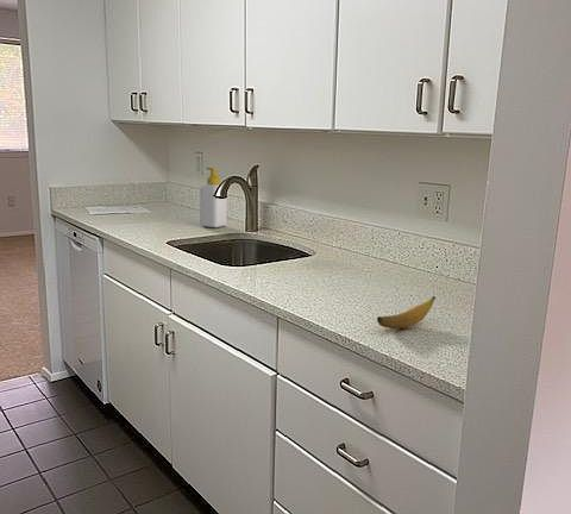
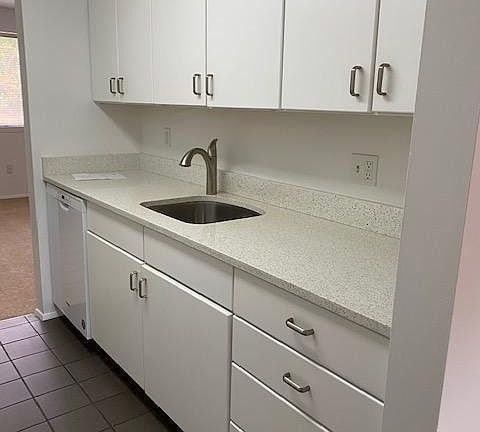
- soap bottle (213, 196)
- banana (407, 313)
